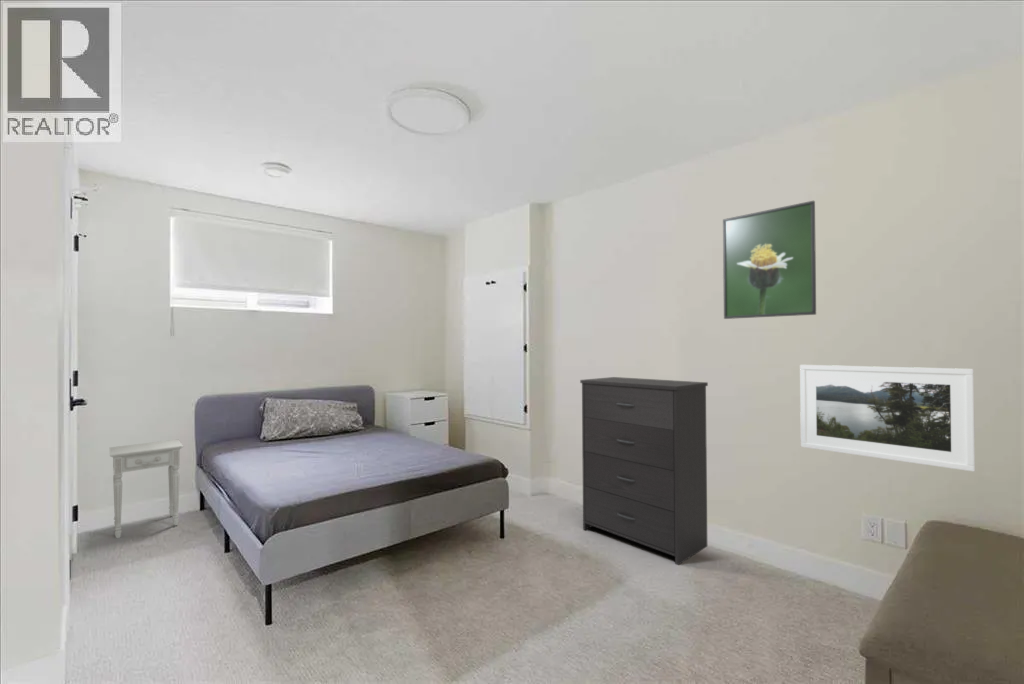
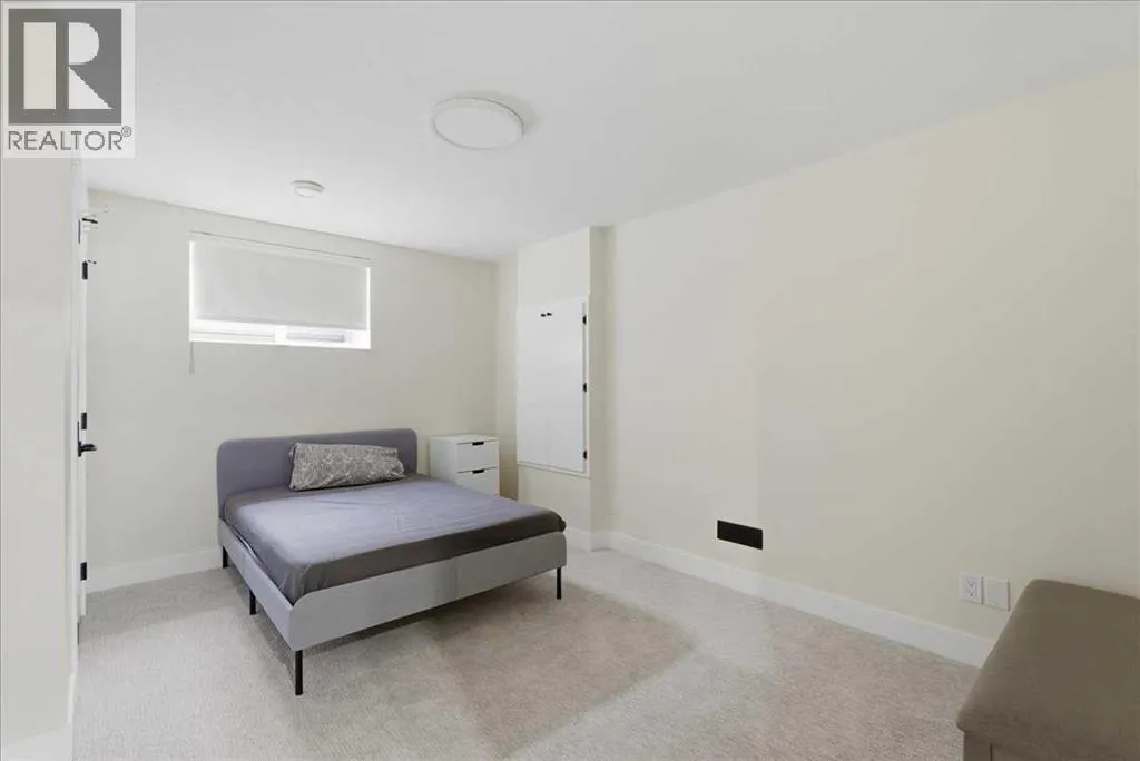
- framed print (877, 412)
- dresser (641, 459)
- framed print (766, 263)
- nightstand (142, 469)
